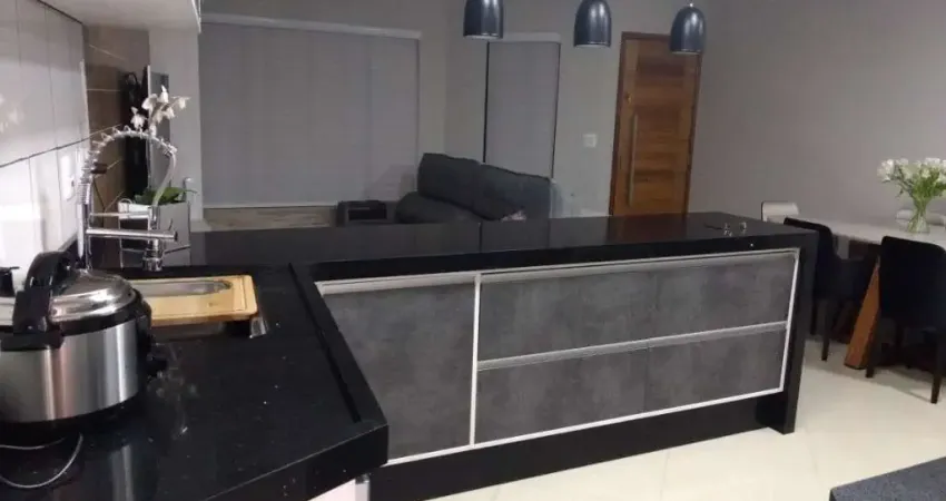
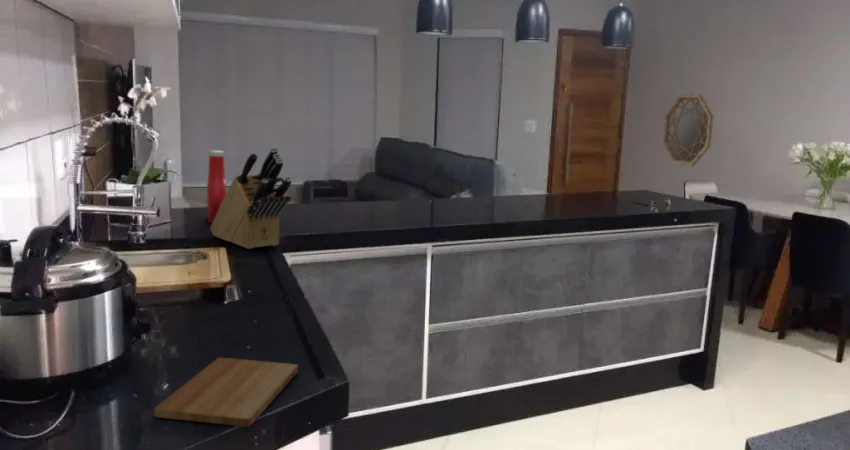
+ knife block (250, 195)
+ cutting board (232, 388)
+ soap bottle (216, 185)
+ home mirror (686, 130)
